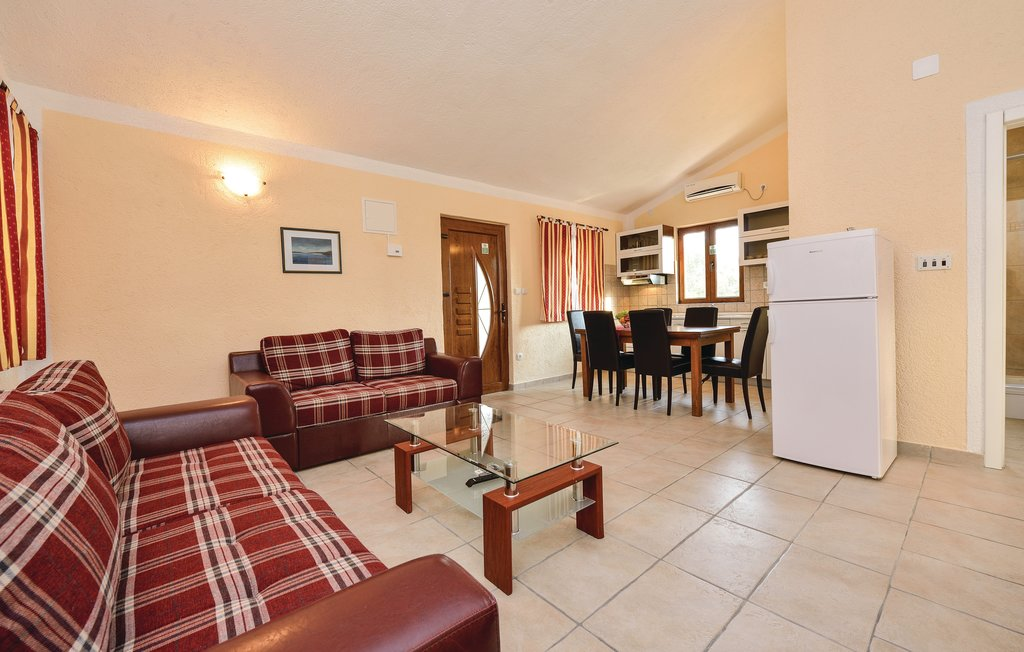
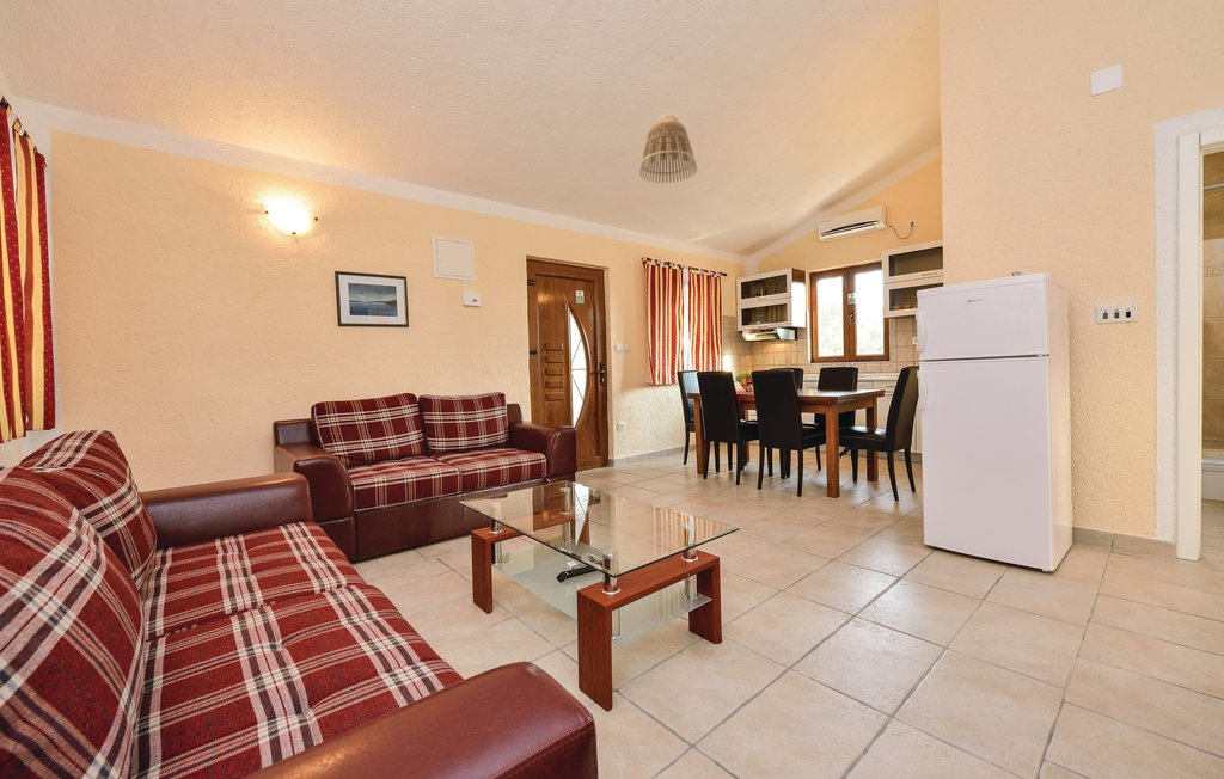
+ lamp shade (666, 145)
